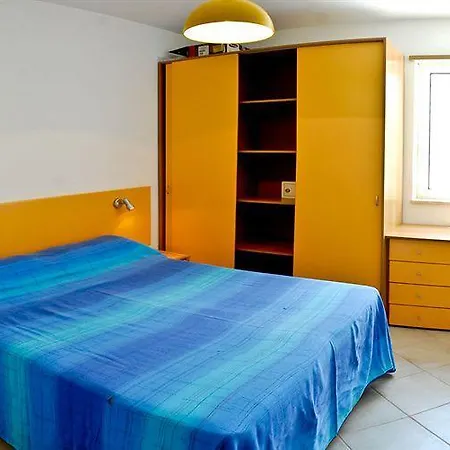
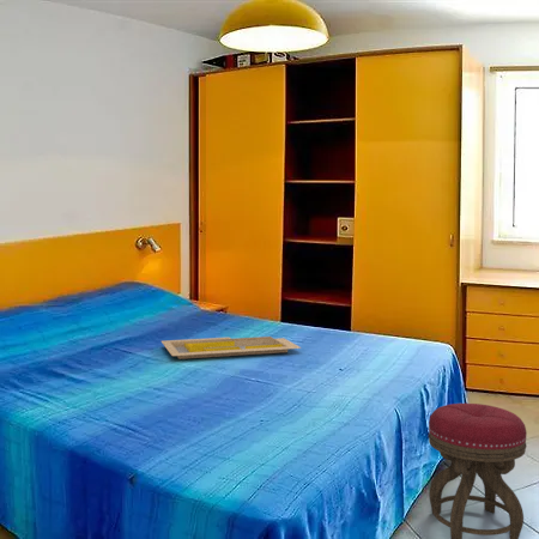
+ stool (474, 468)
+ serving tray (229, 346)
